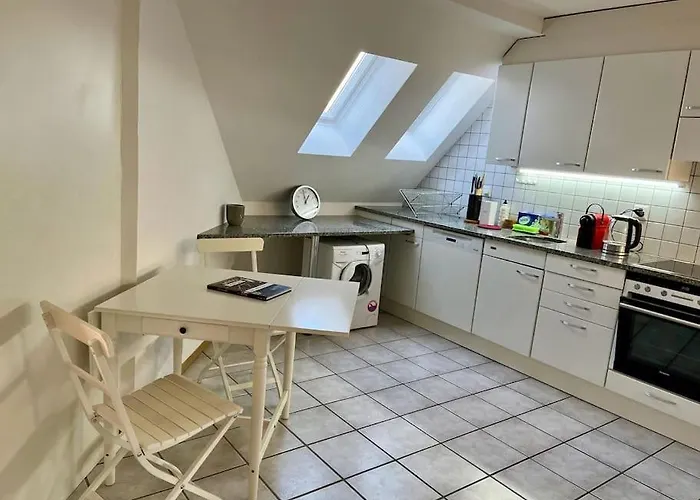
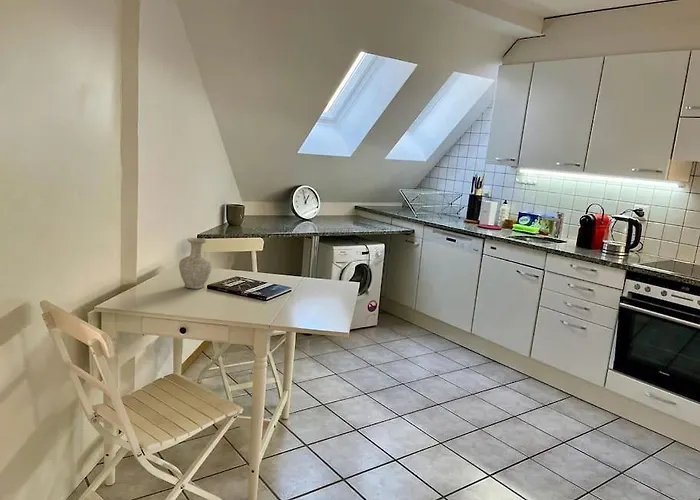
+ vase (195, 263)
